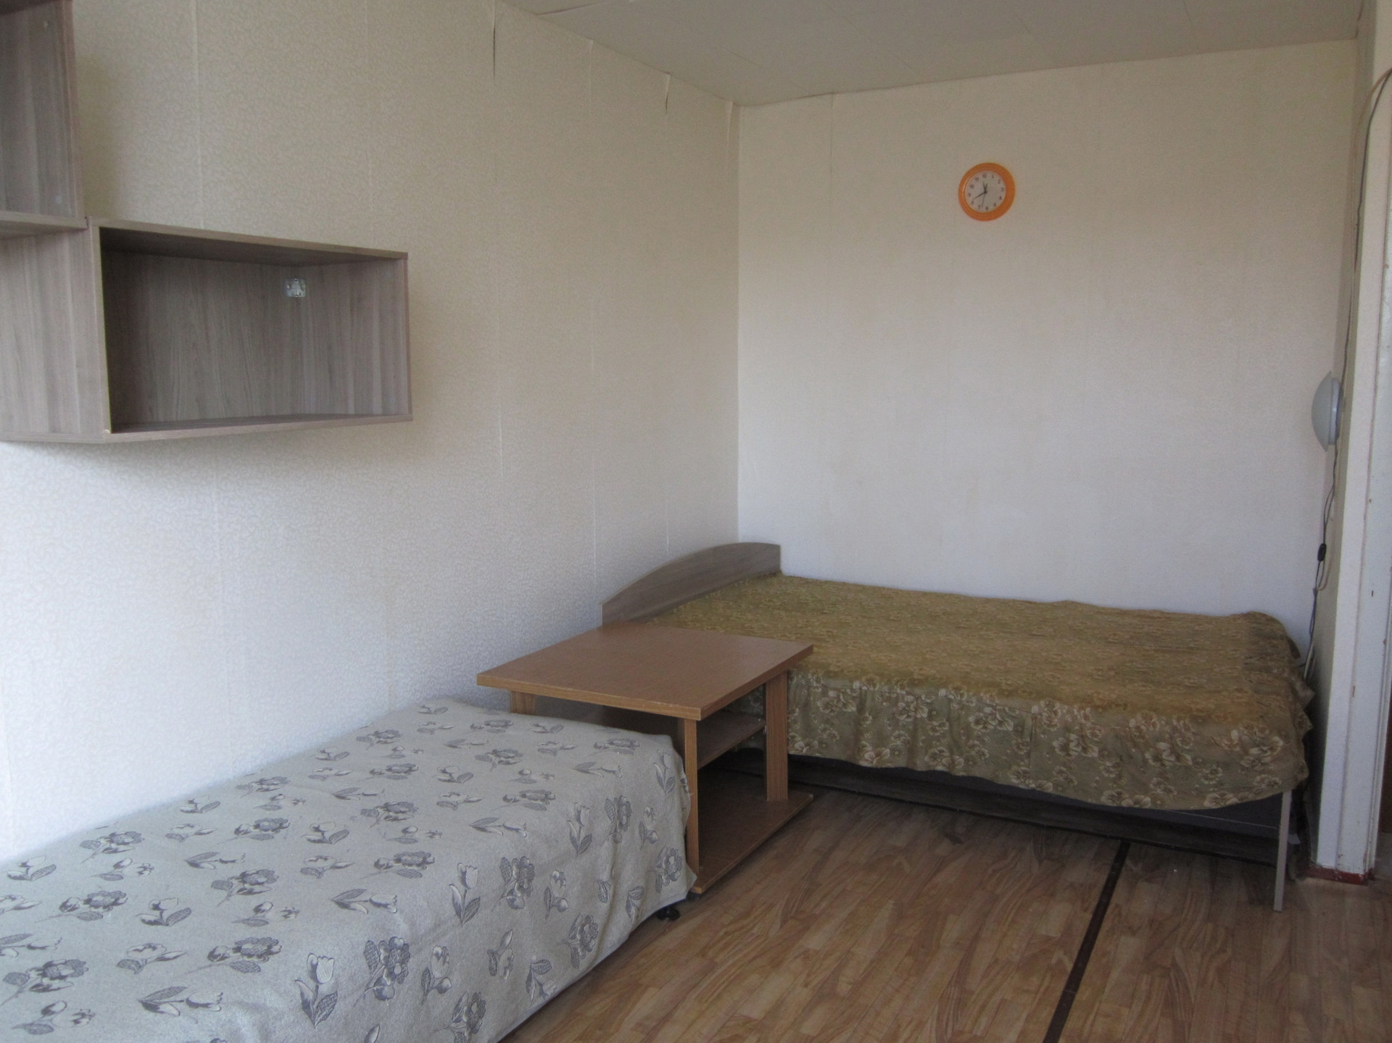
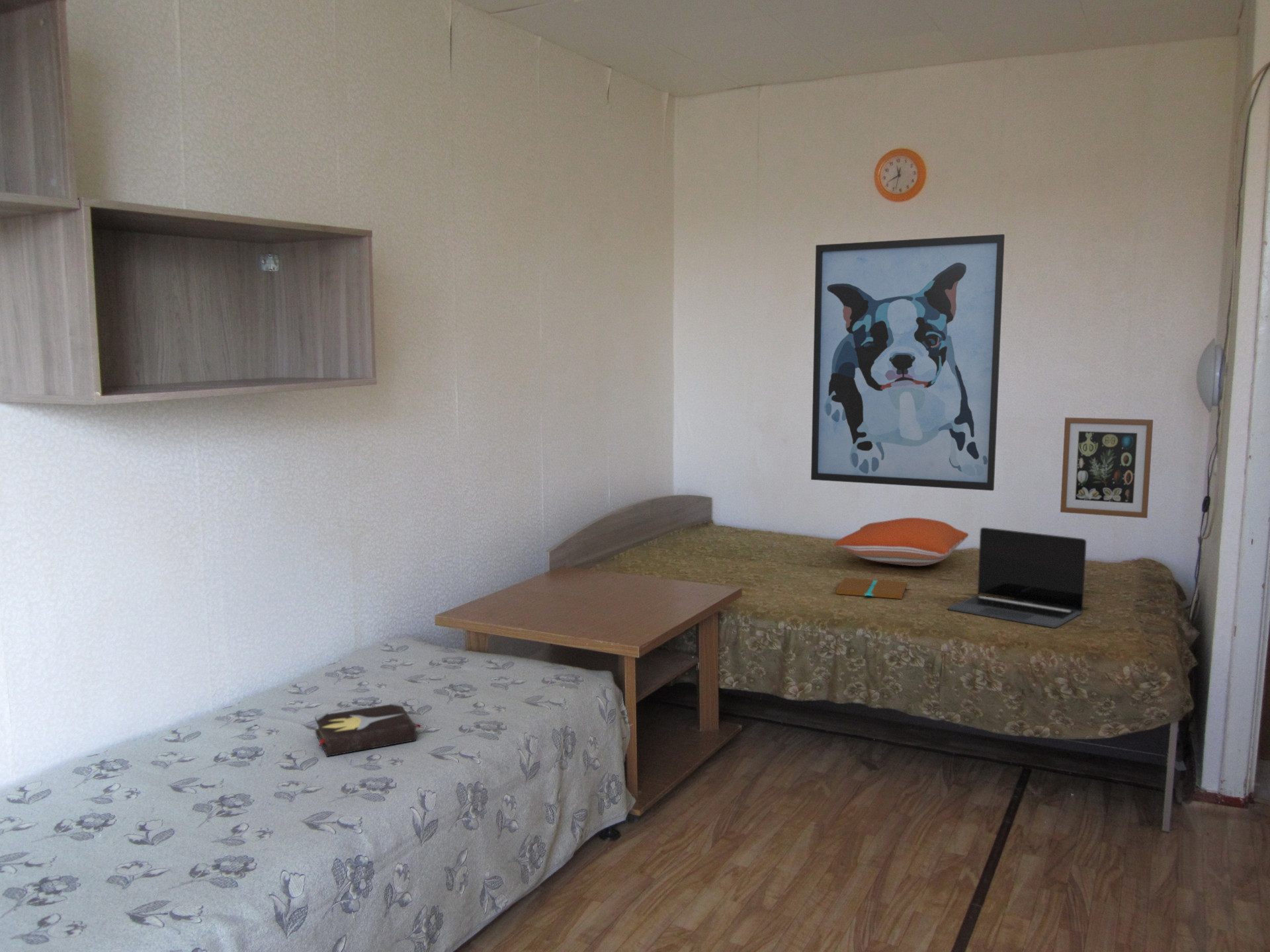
+ hardback book (365, 727)
+ book (872, 587)
+ pillow (902, 540)
+ wall art (1105, 467)
+ laptop (1015, 575)
+ wall art (902, 364)
